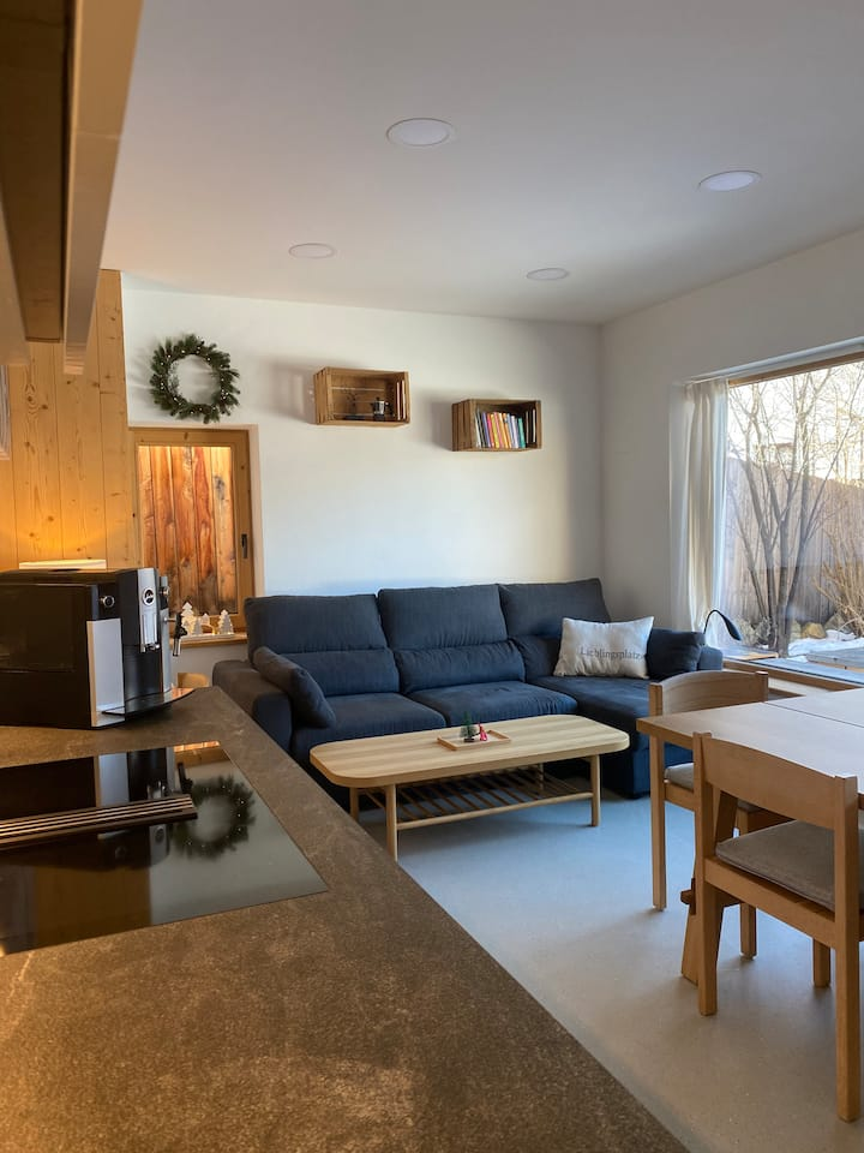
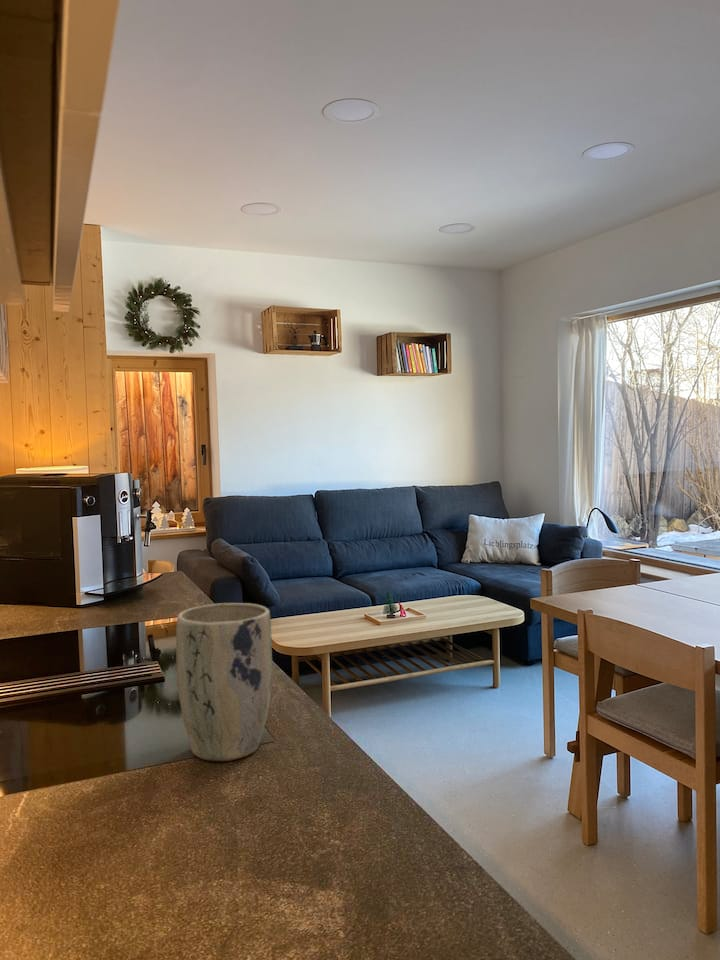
+ plant pot (225, 680)
